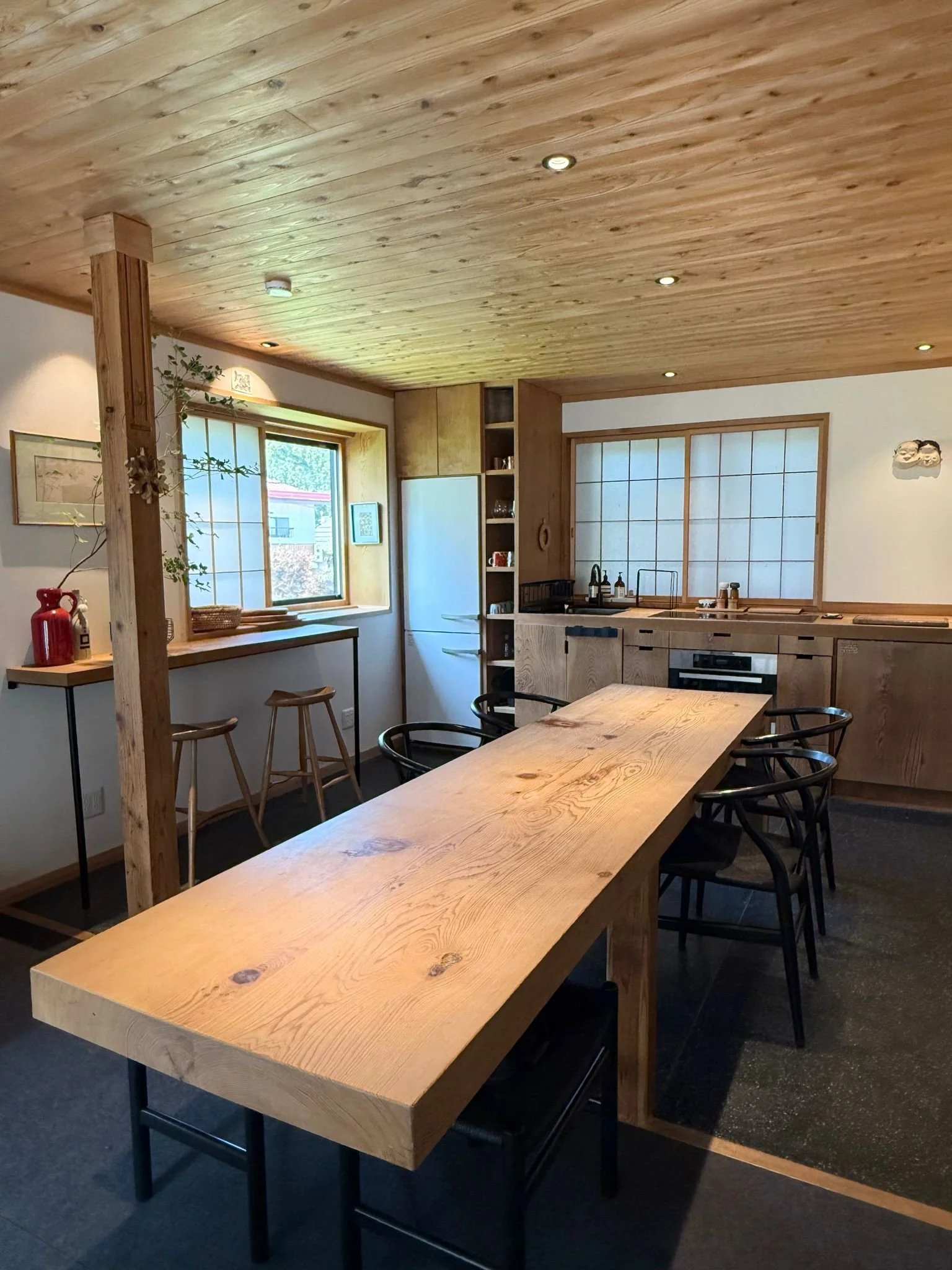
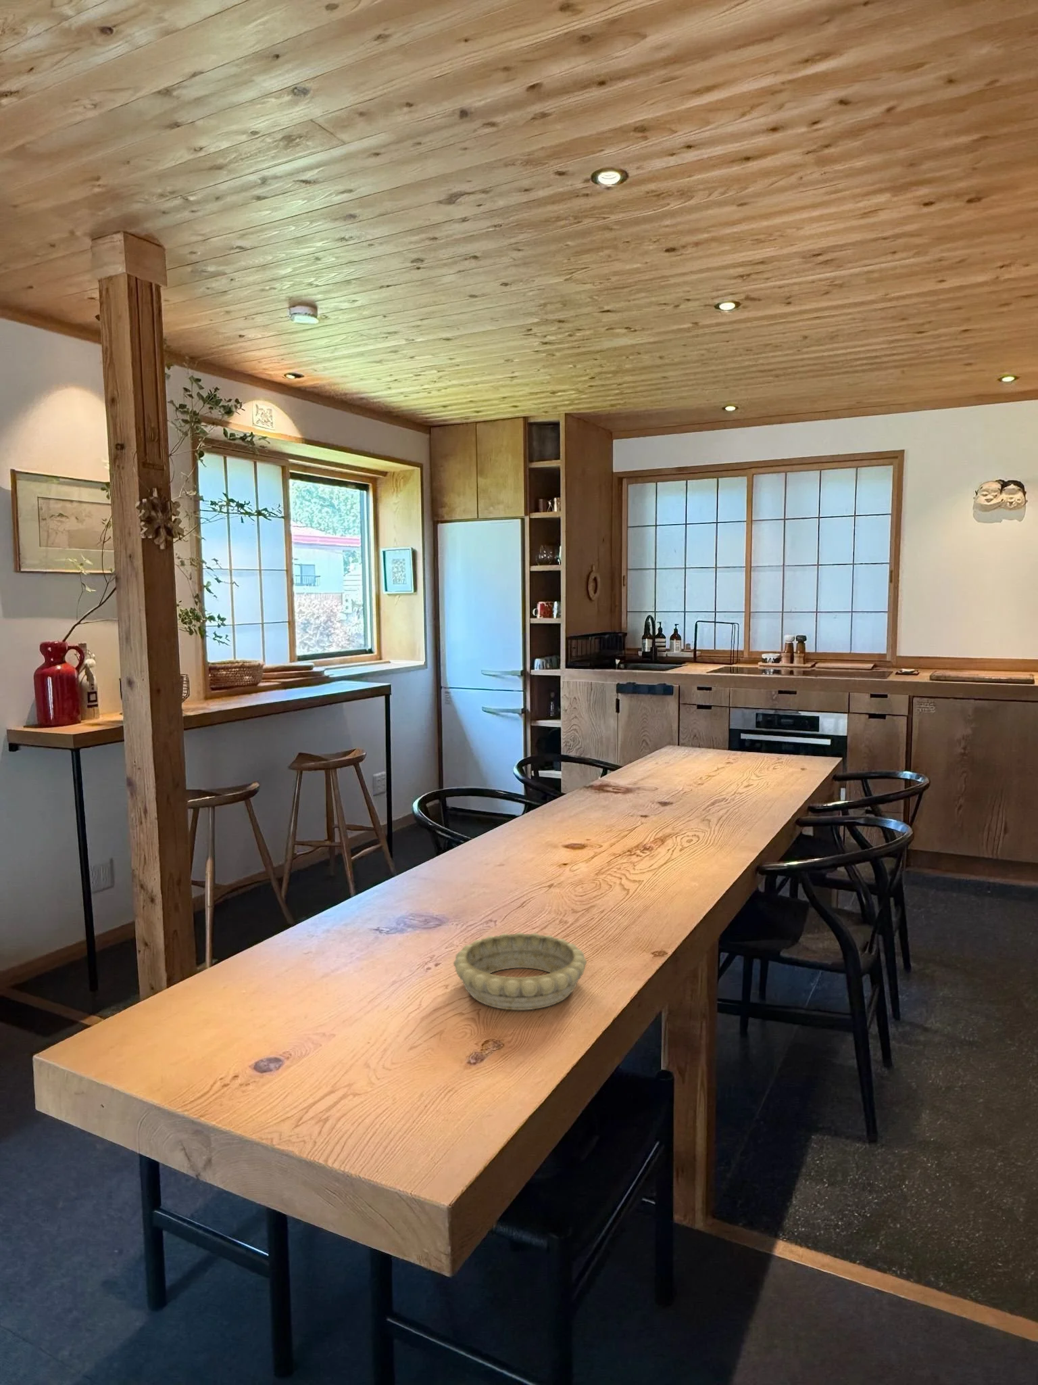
+ decorative bowl (520, 967)
